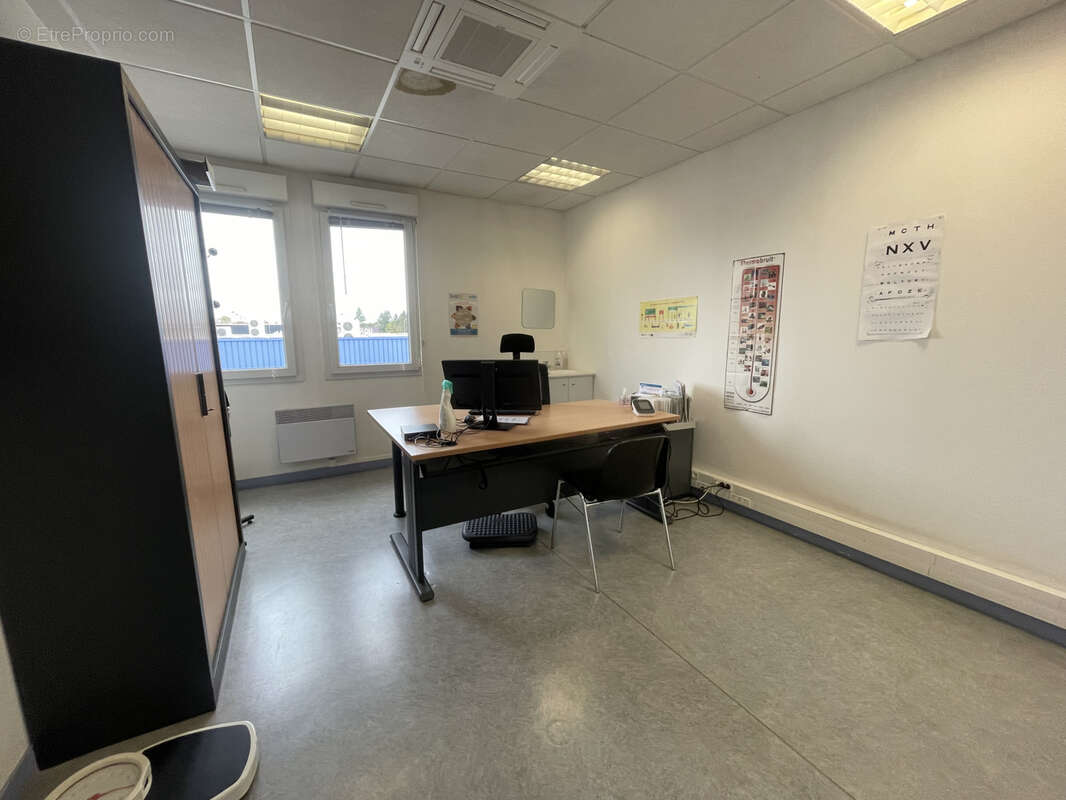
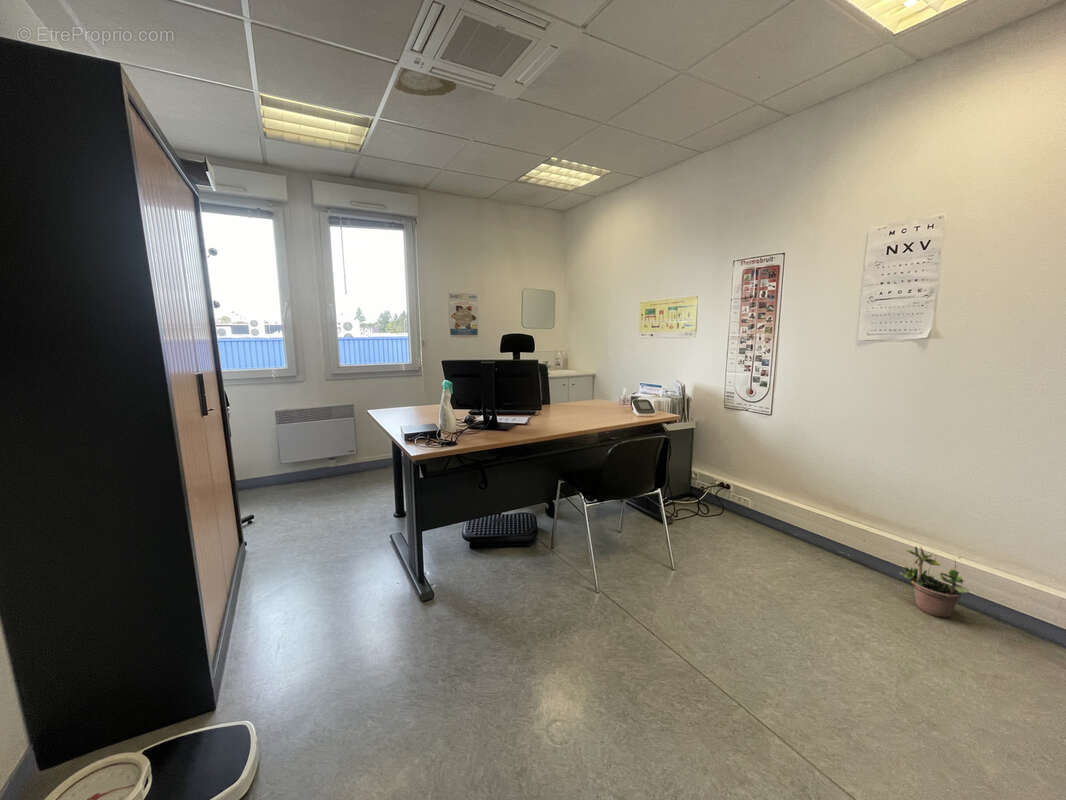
+ potted plant (933, 577)
